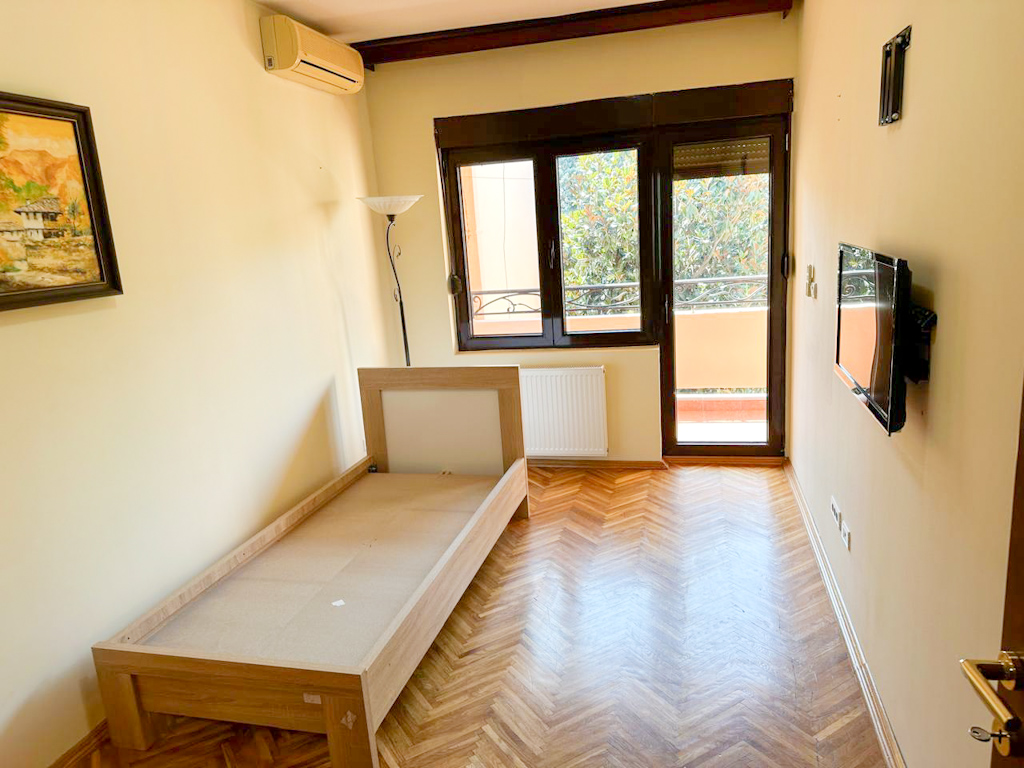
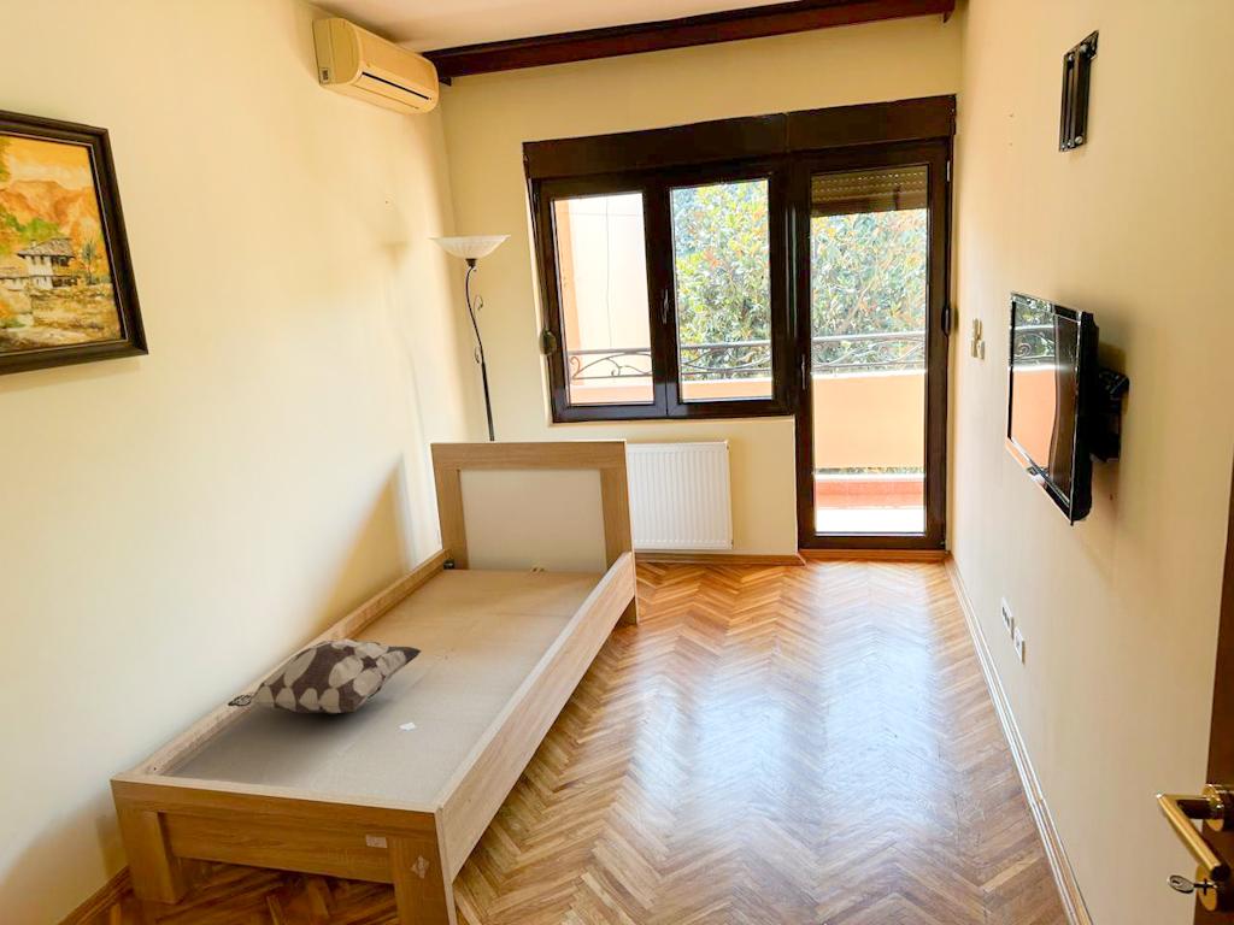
+ decorative pillow (329, 676)
